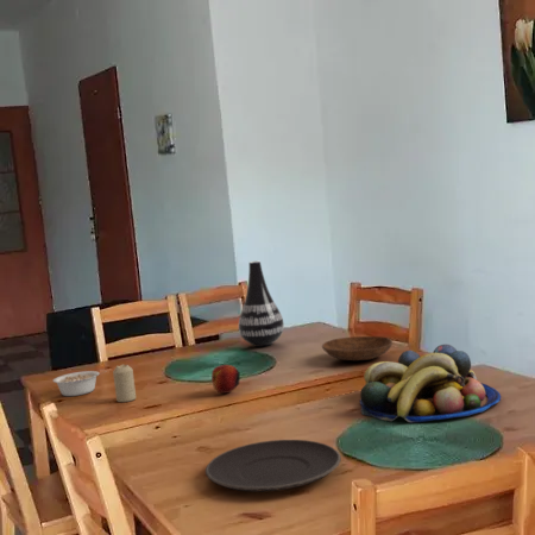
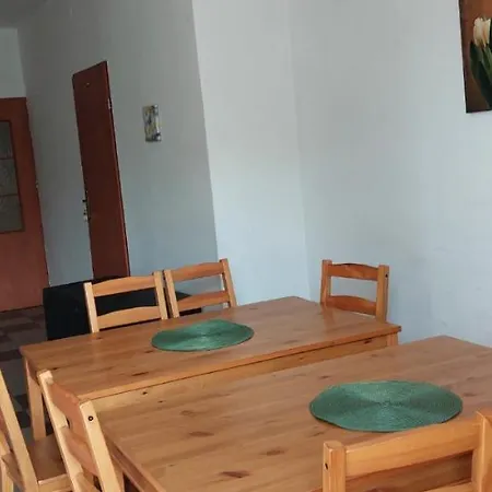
- fruit bowl (427, 376)
- plate (272, 466)
- bowl (357, 350)
- vase (258, 303)
- legume (78, 382)
- apple (226, 378)
- candle (124, 382)
